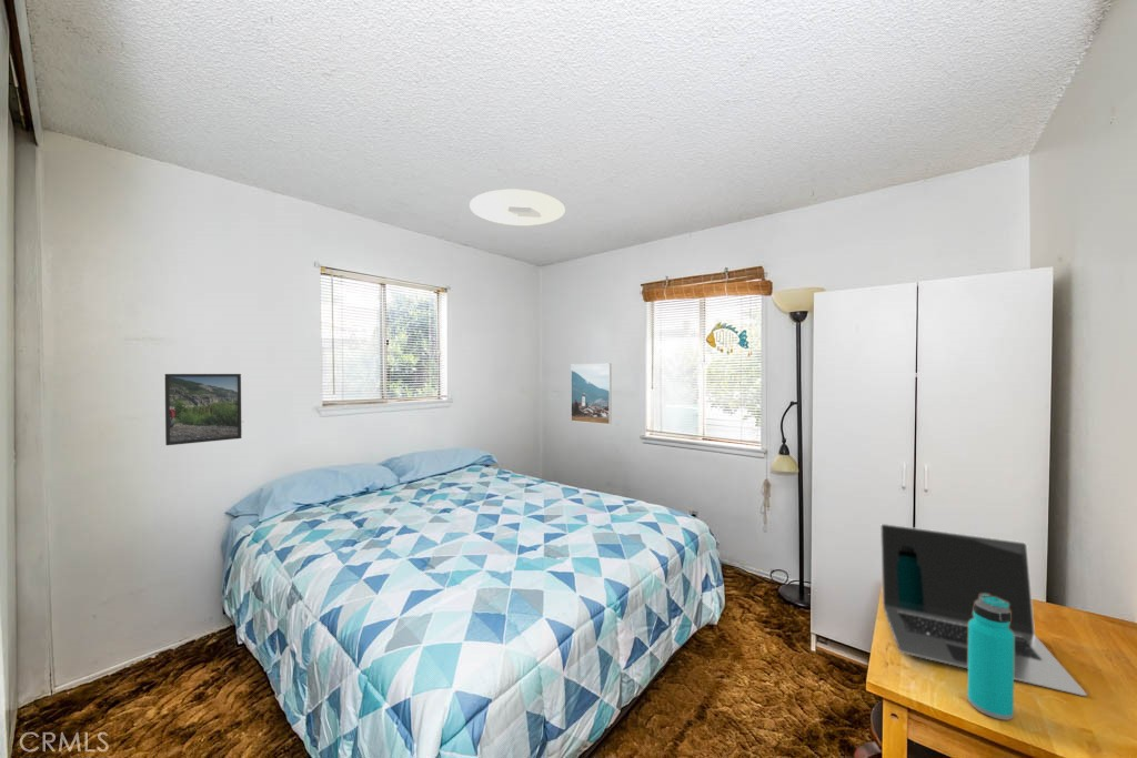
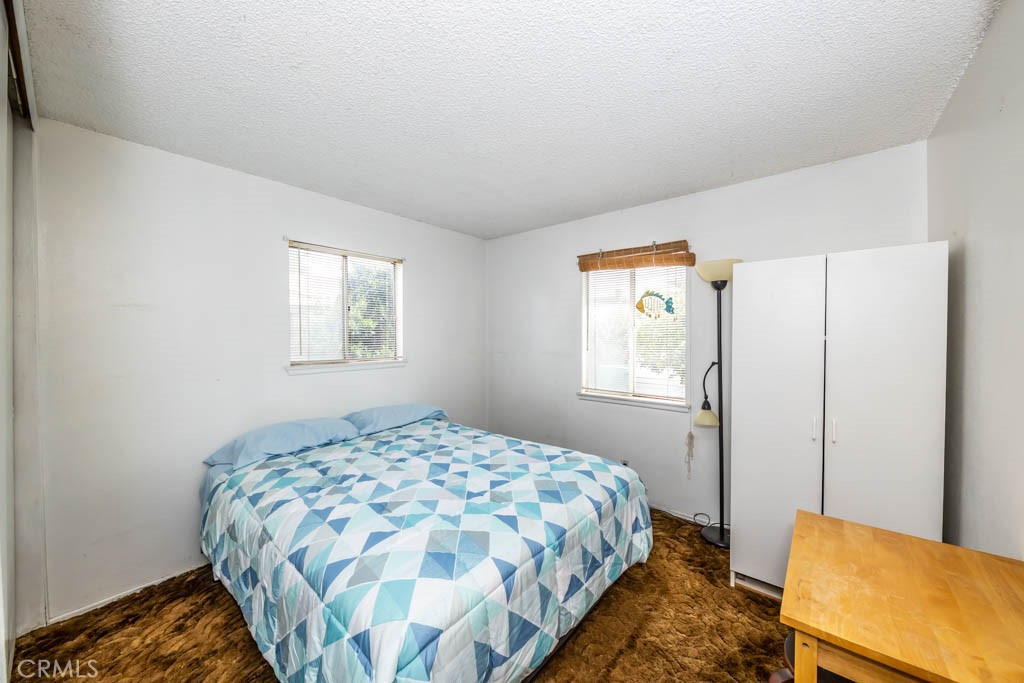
- ceiling light (517, 204)
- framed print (590, 393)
- water bottle (990, 651)
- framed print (204, 407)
- laptop (965, 595)
